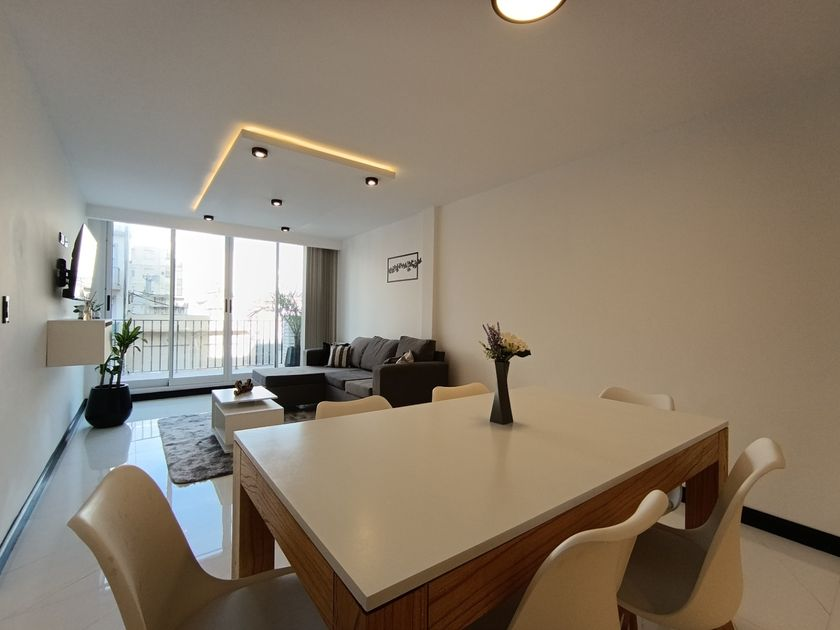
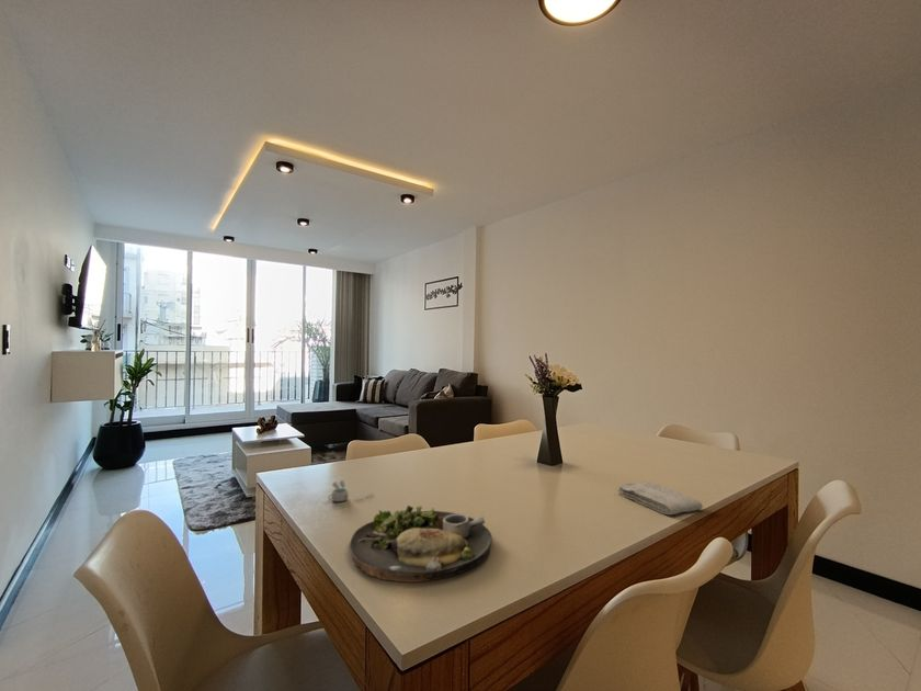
+ washcloth (657, 496)
+ dinner plate (421, 528)
+ cup (346, 489)
